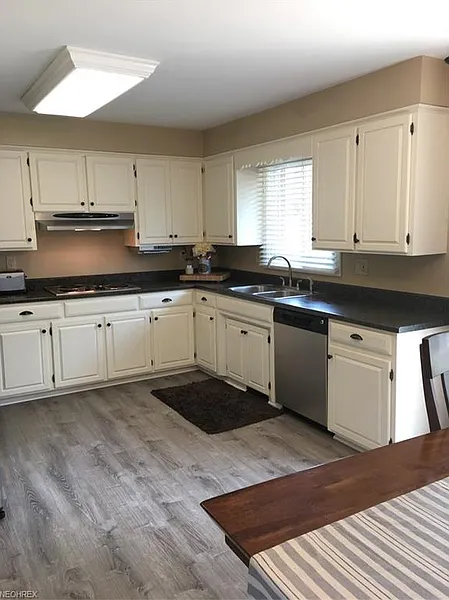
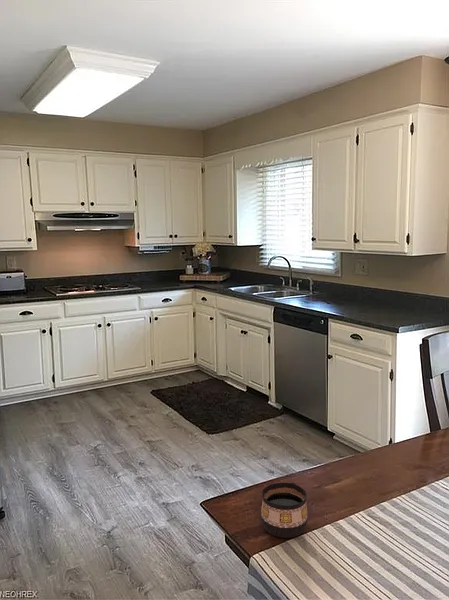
+ cup (286, 509)
